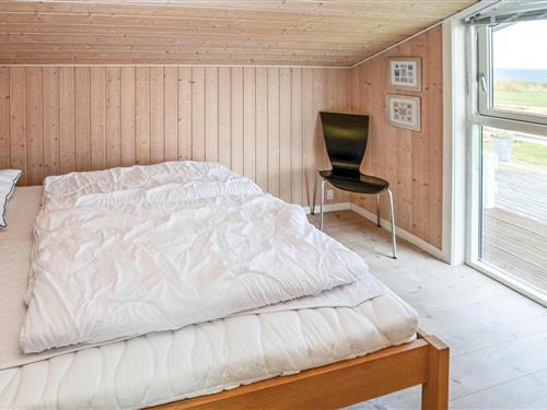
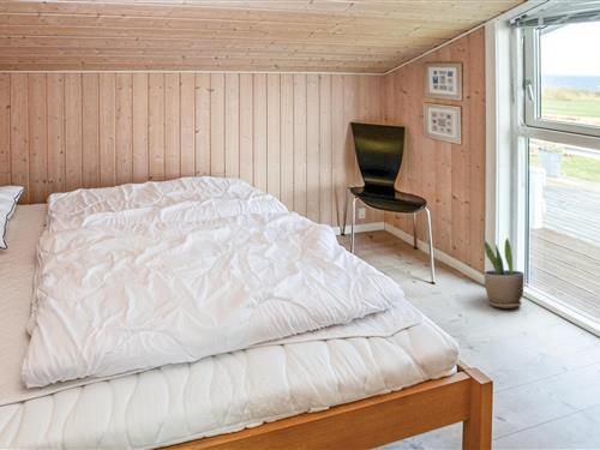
+ potted plant (504, 270)
